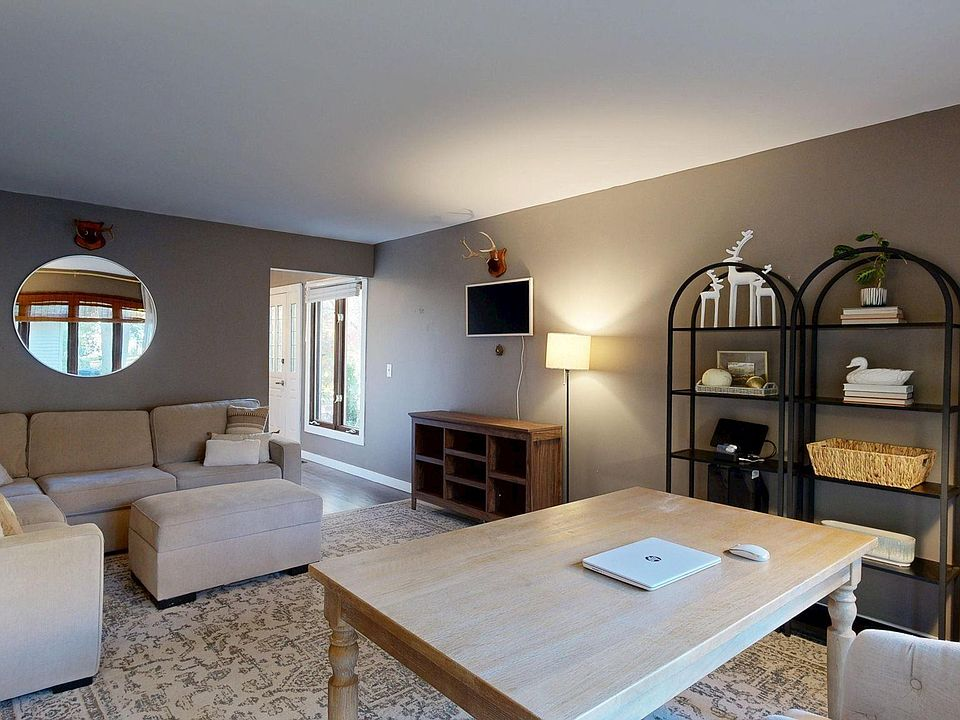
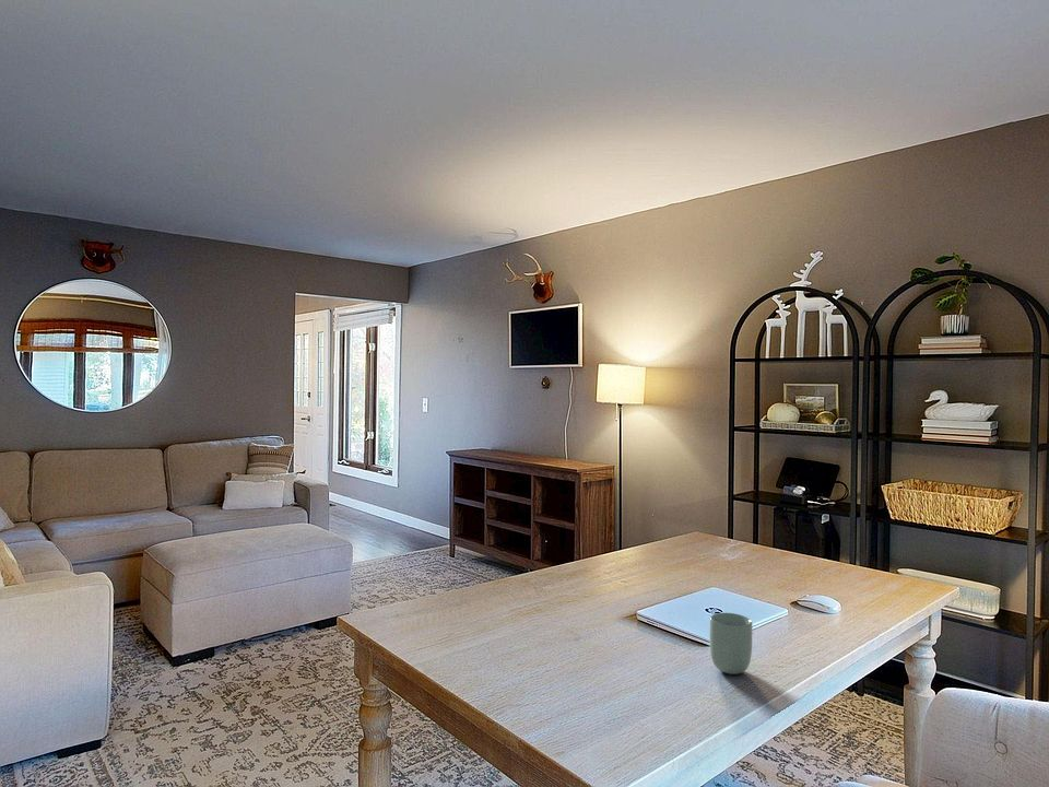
+ cup (730, 644)
